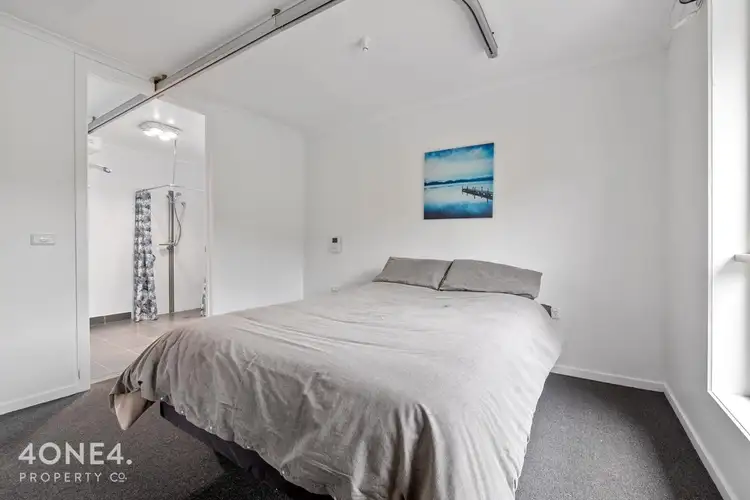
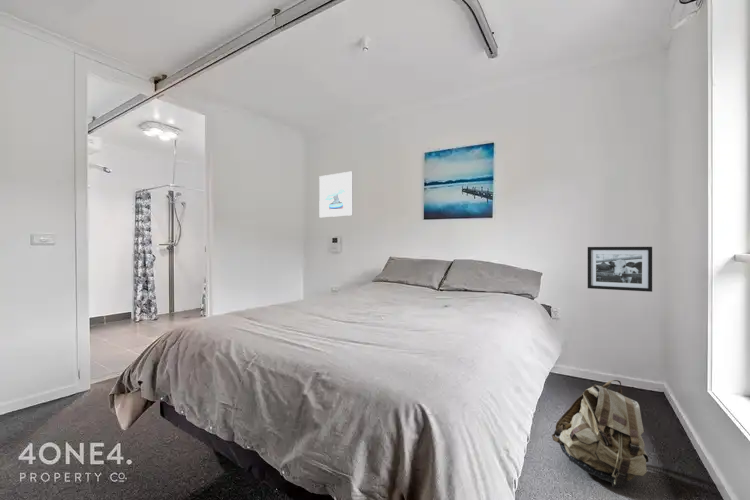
+ picture frame (618, 268)
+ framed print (335, 195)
+ backpack (596, 424)
